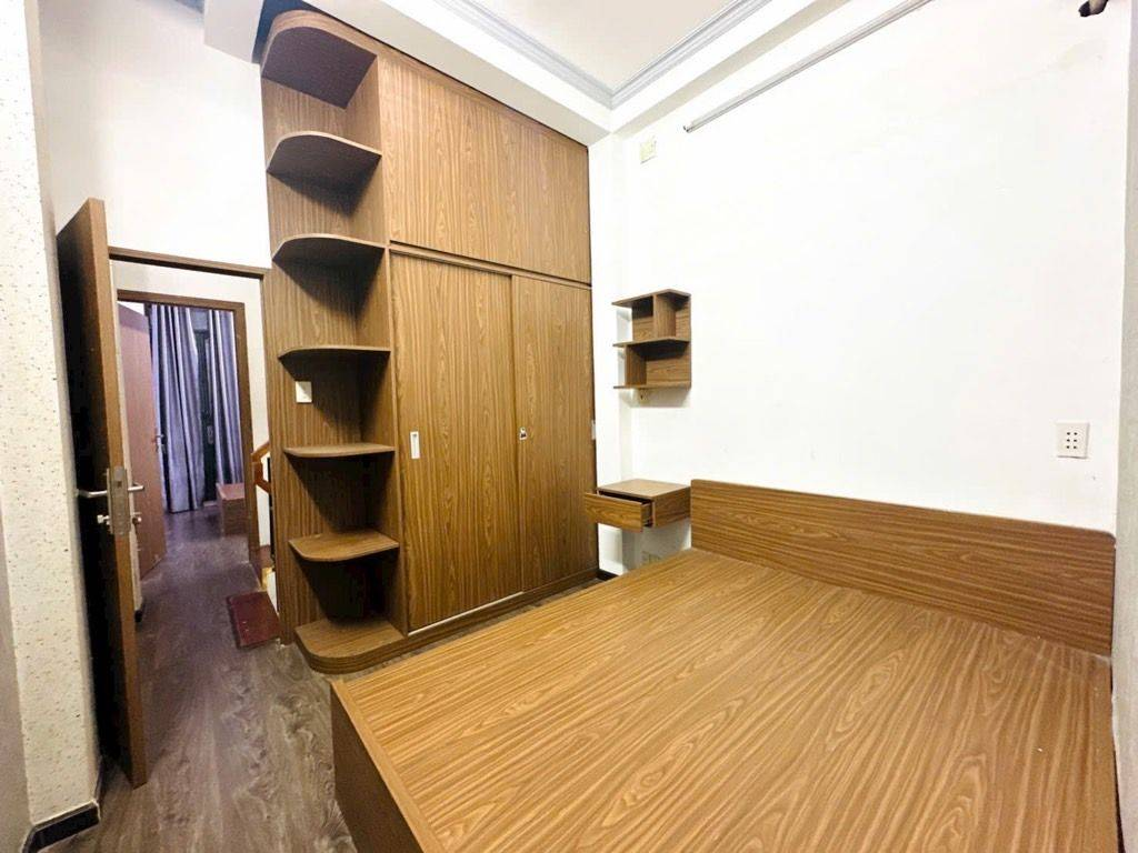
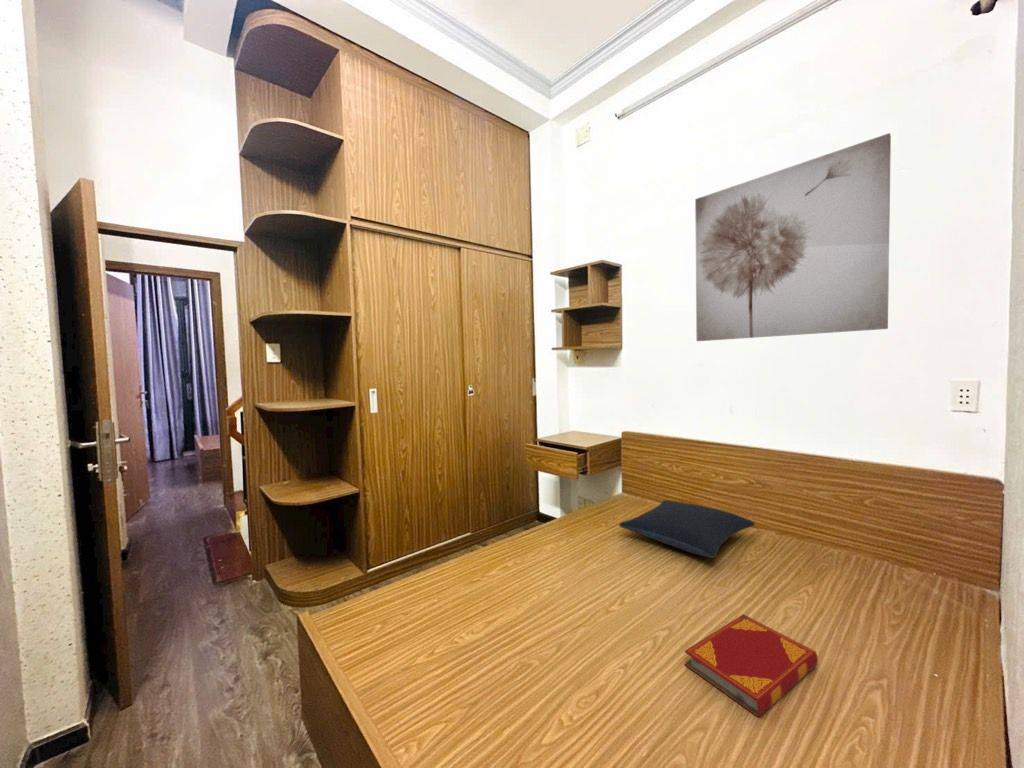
+ wall art (777, 254)
+ pillow (685, 524)
+ hardback book (750, 658)
